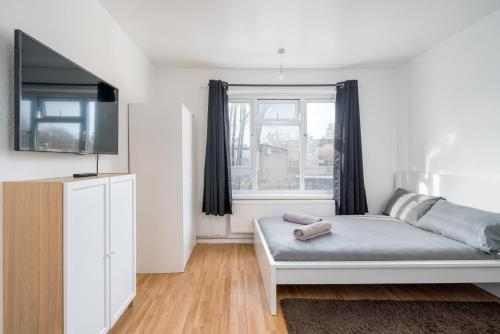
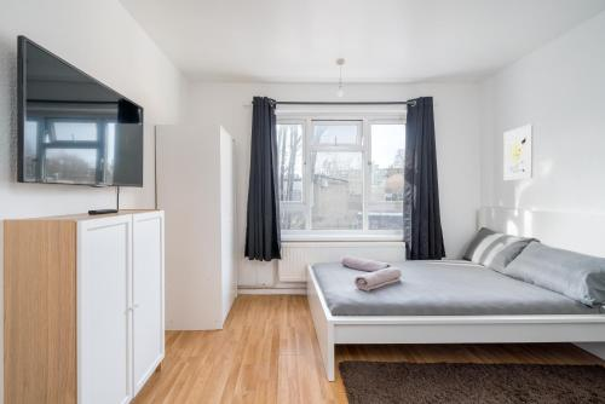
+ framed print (517, 154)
